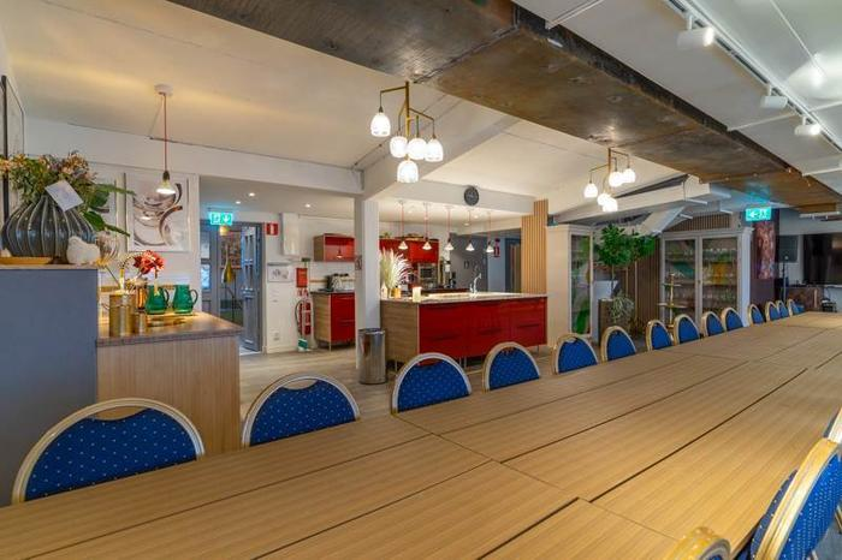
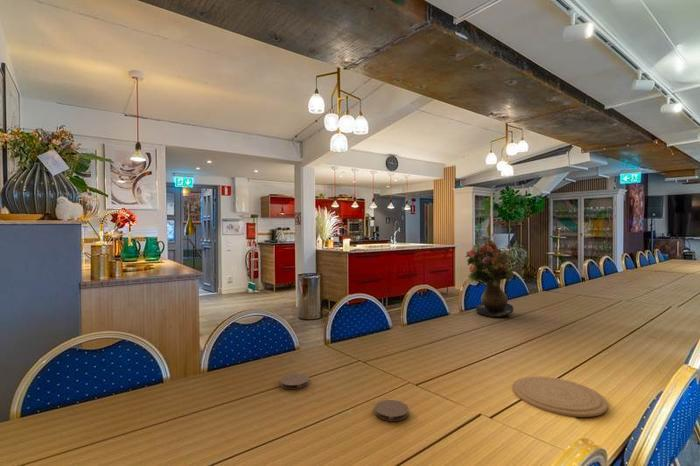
+ coaster (391, 410)
+ bouquet (490, 274)
+ plate (557, 393)
+ coaster (294, 381)
